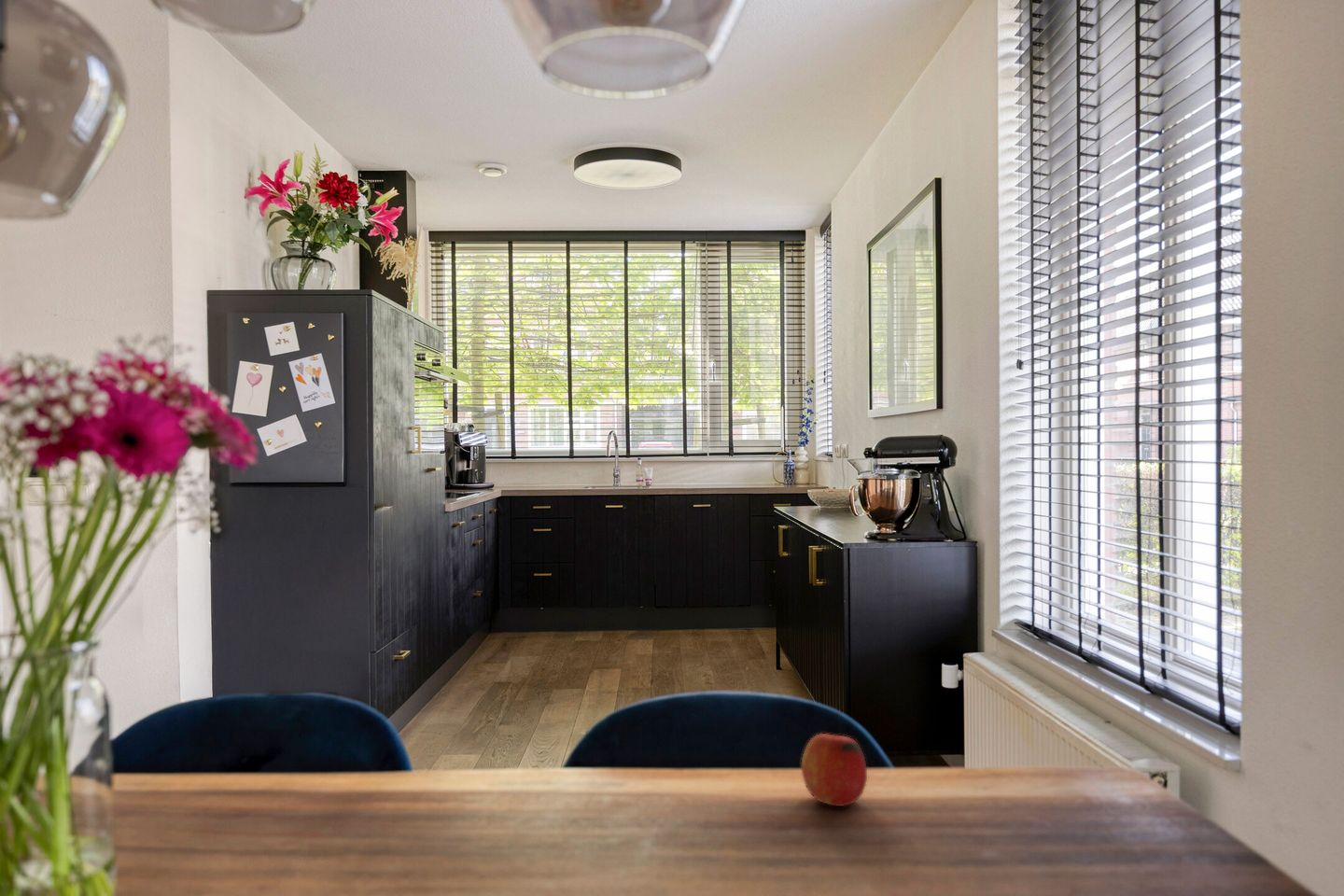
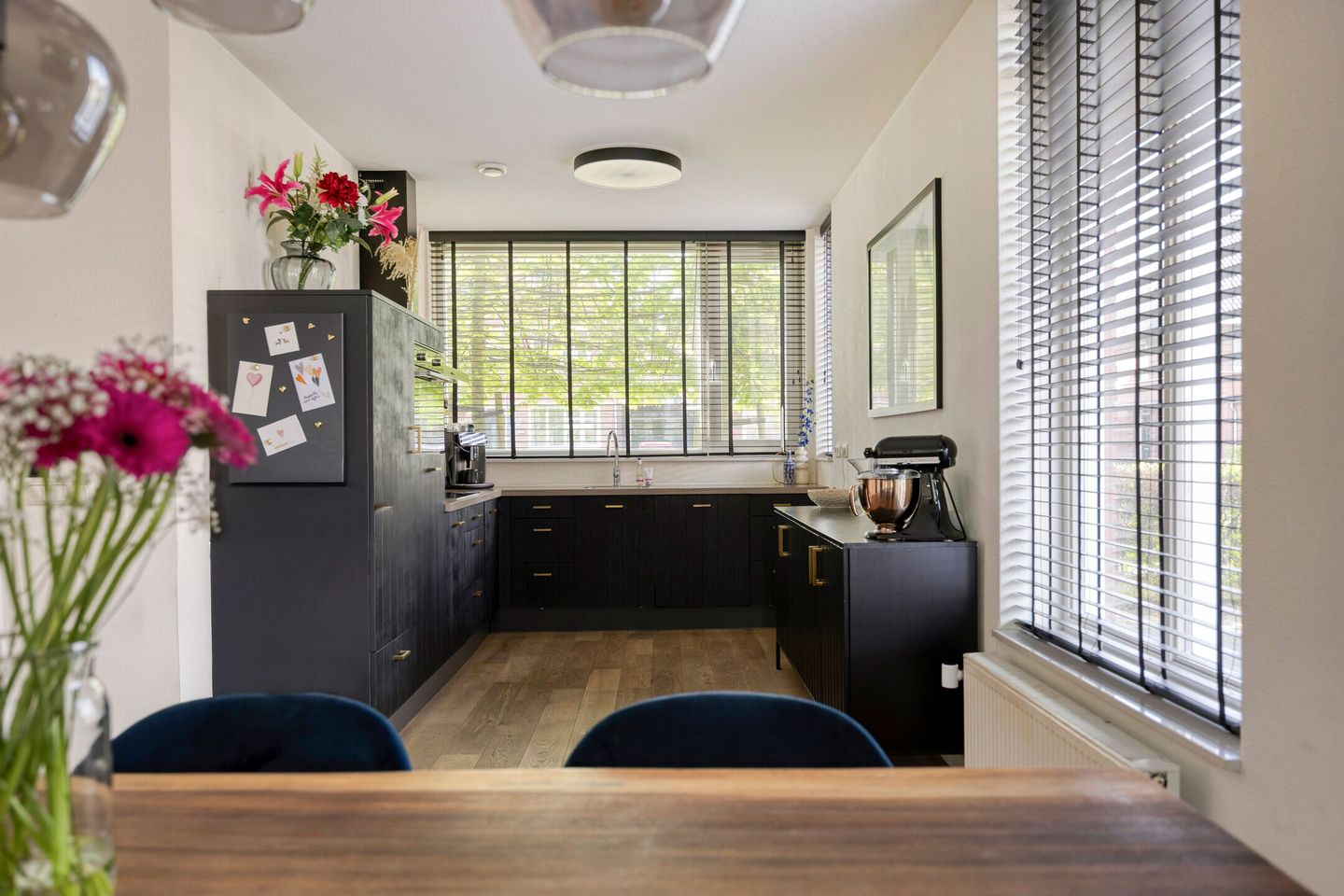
- fruit (834, 766)
